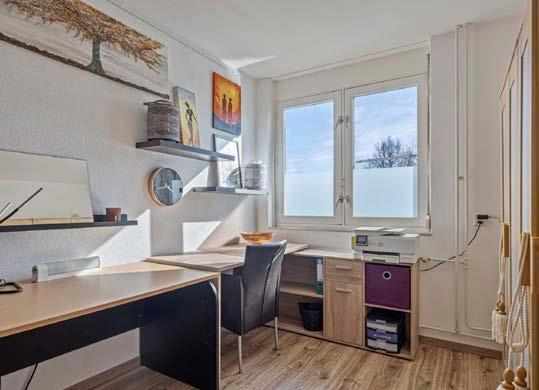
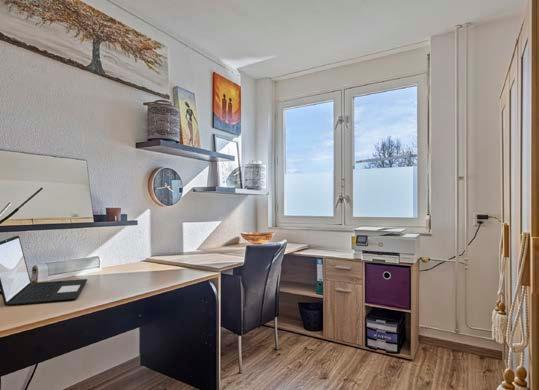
+ laptop (45, 282)
